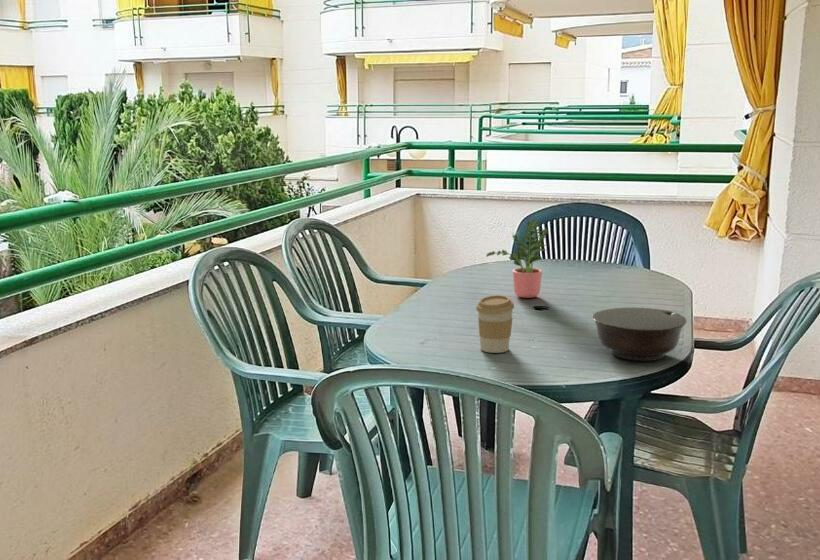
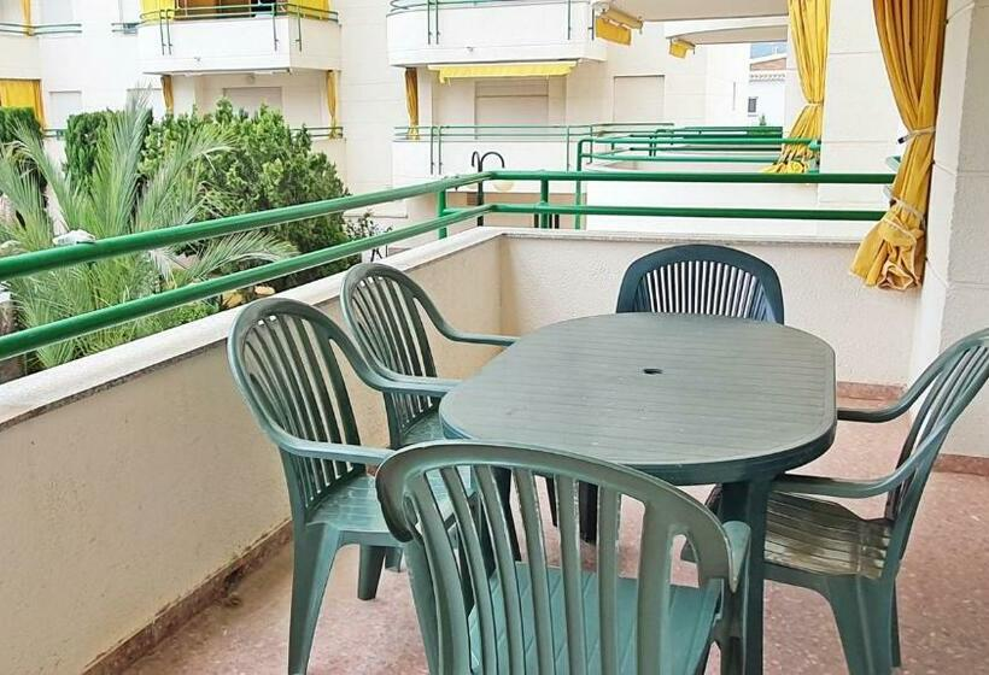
- bowl (637, 335)
- coffee cup (494, 323)
- potted plant (517, 255)
